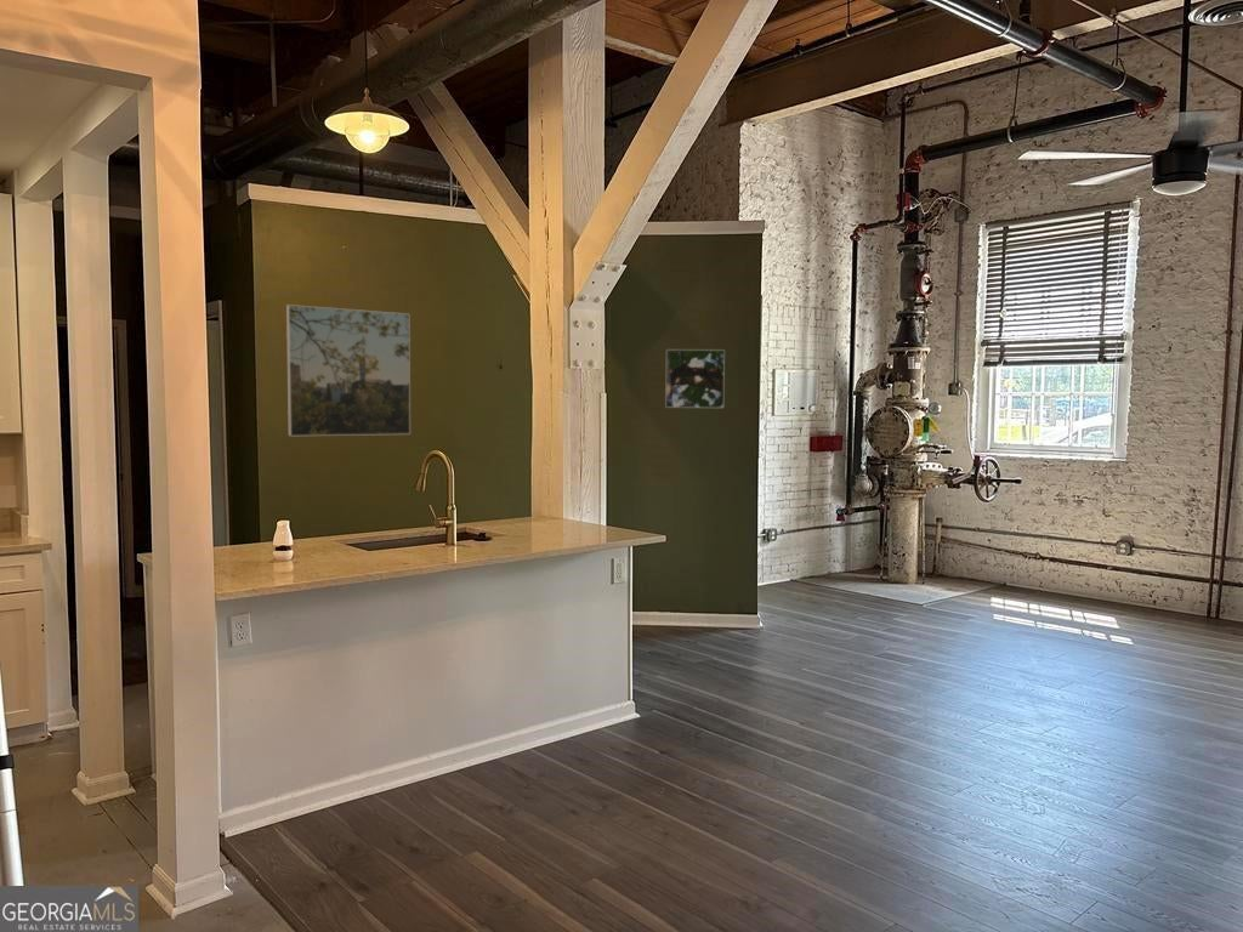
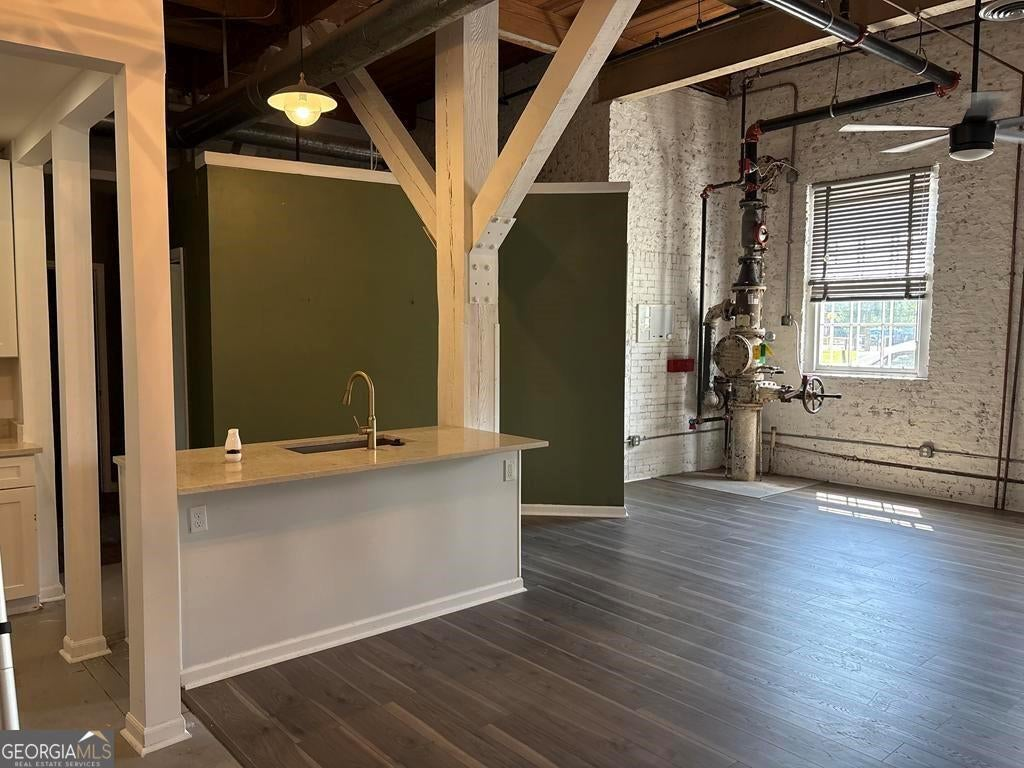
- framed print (694, 379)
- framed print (351, 373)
